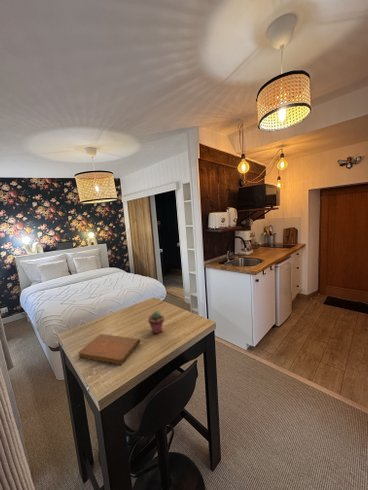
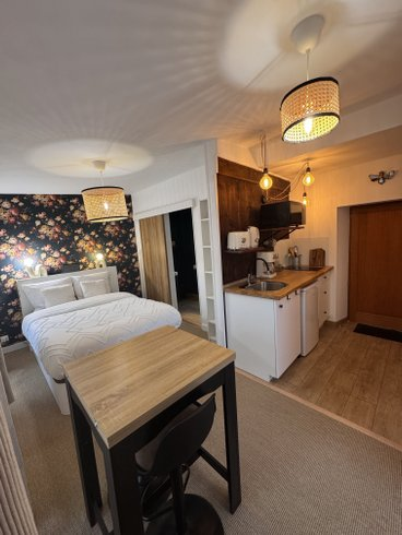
- notebook (110, 347)
- potted succulent (156, 321)
